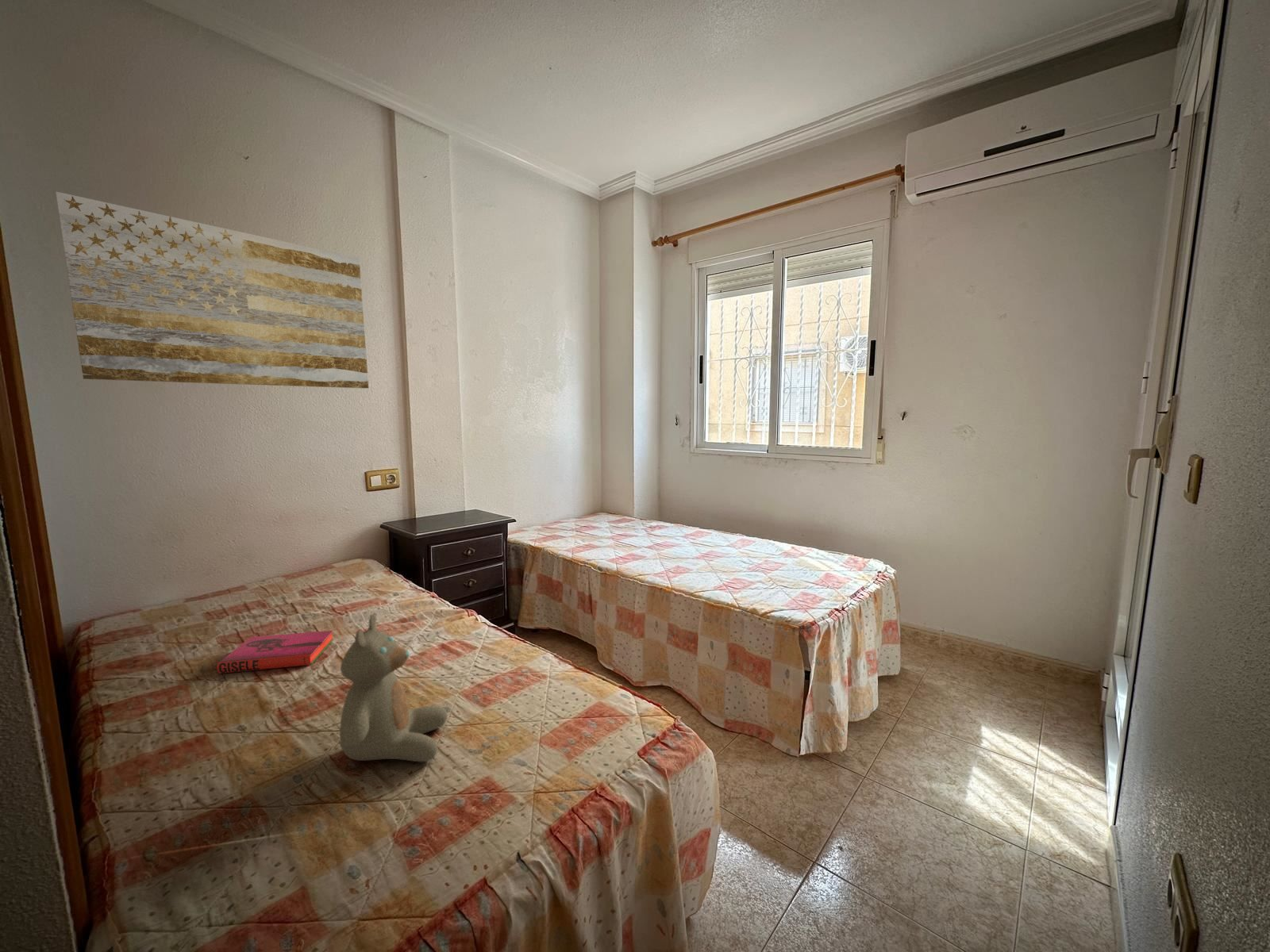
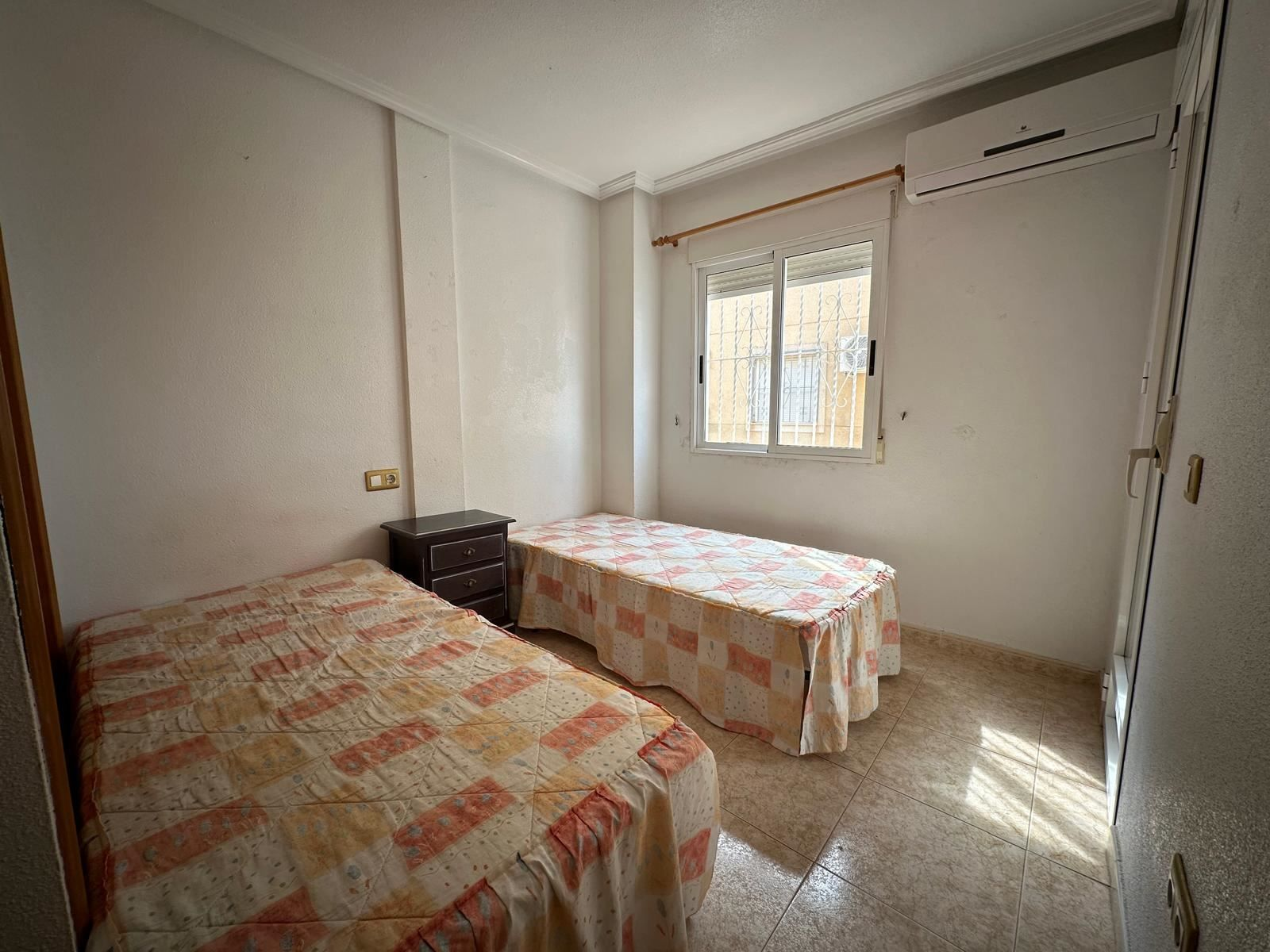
- hardback book (279, 651)
- teddy bear (393, 685)
- wall art (241, 309)
